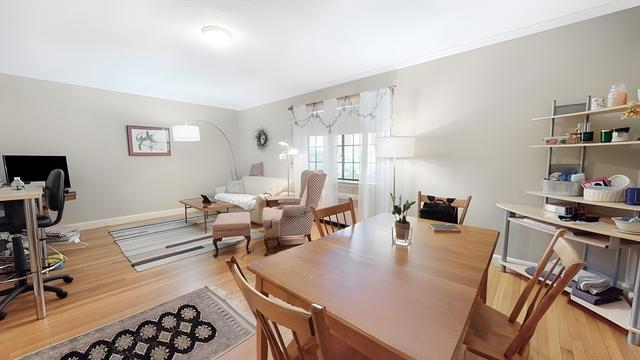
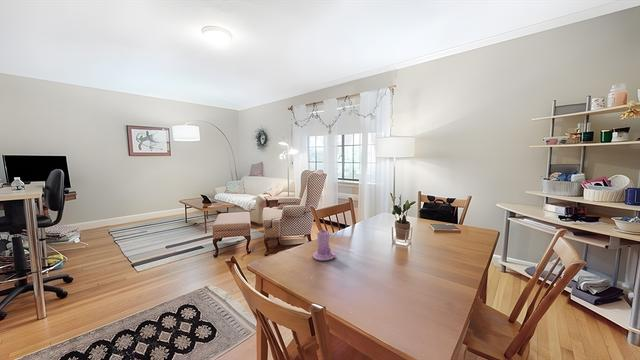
+ candle (323, 241)
